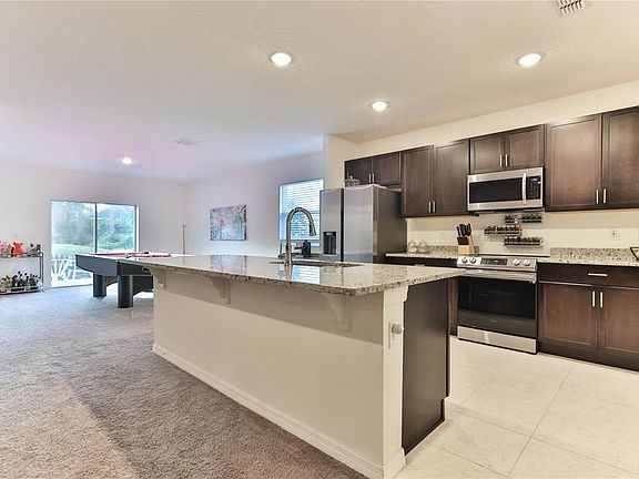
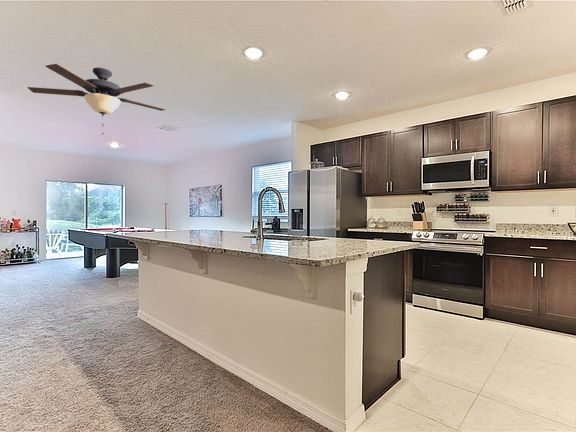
+ ceiling fan (102, 104)
